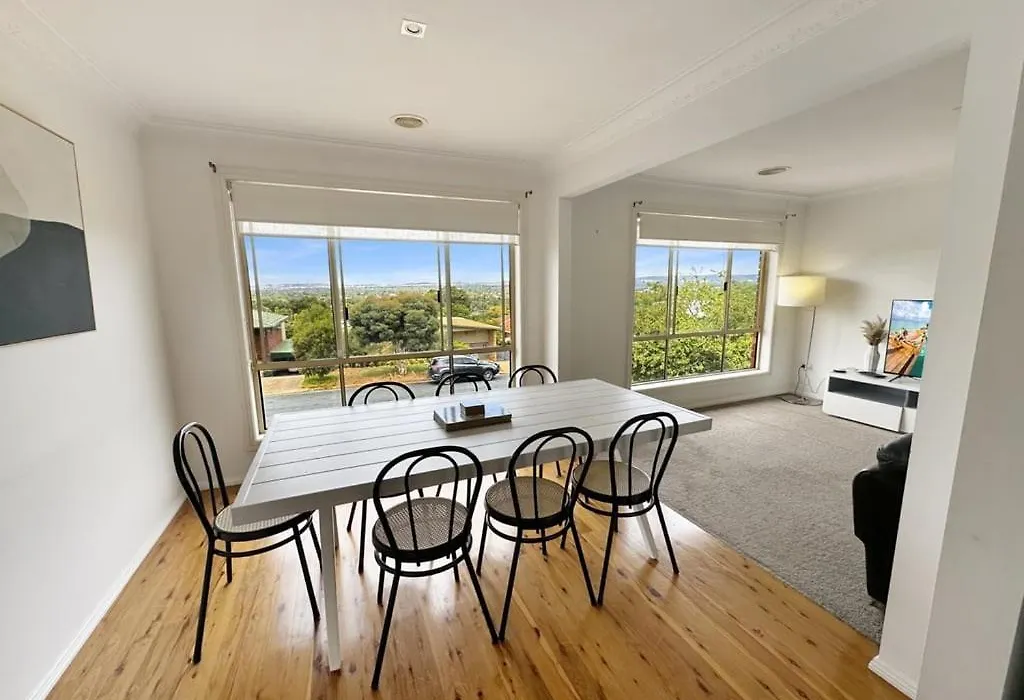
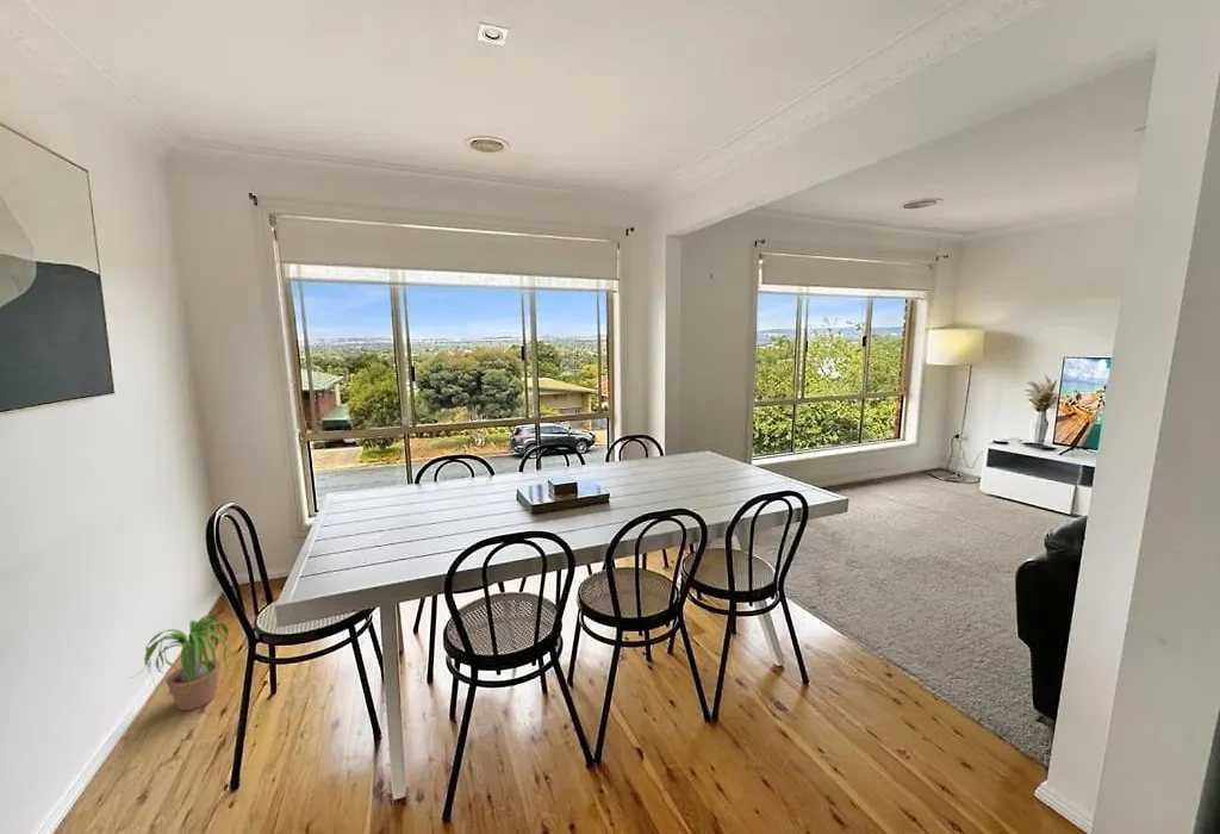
+ potted plant (186, 662)
